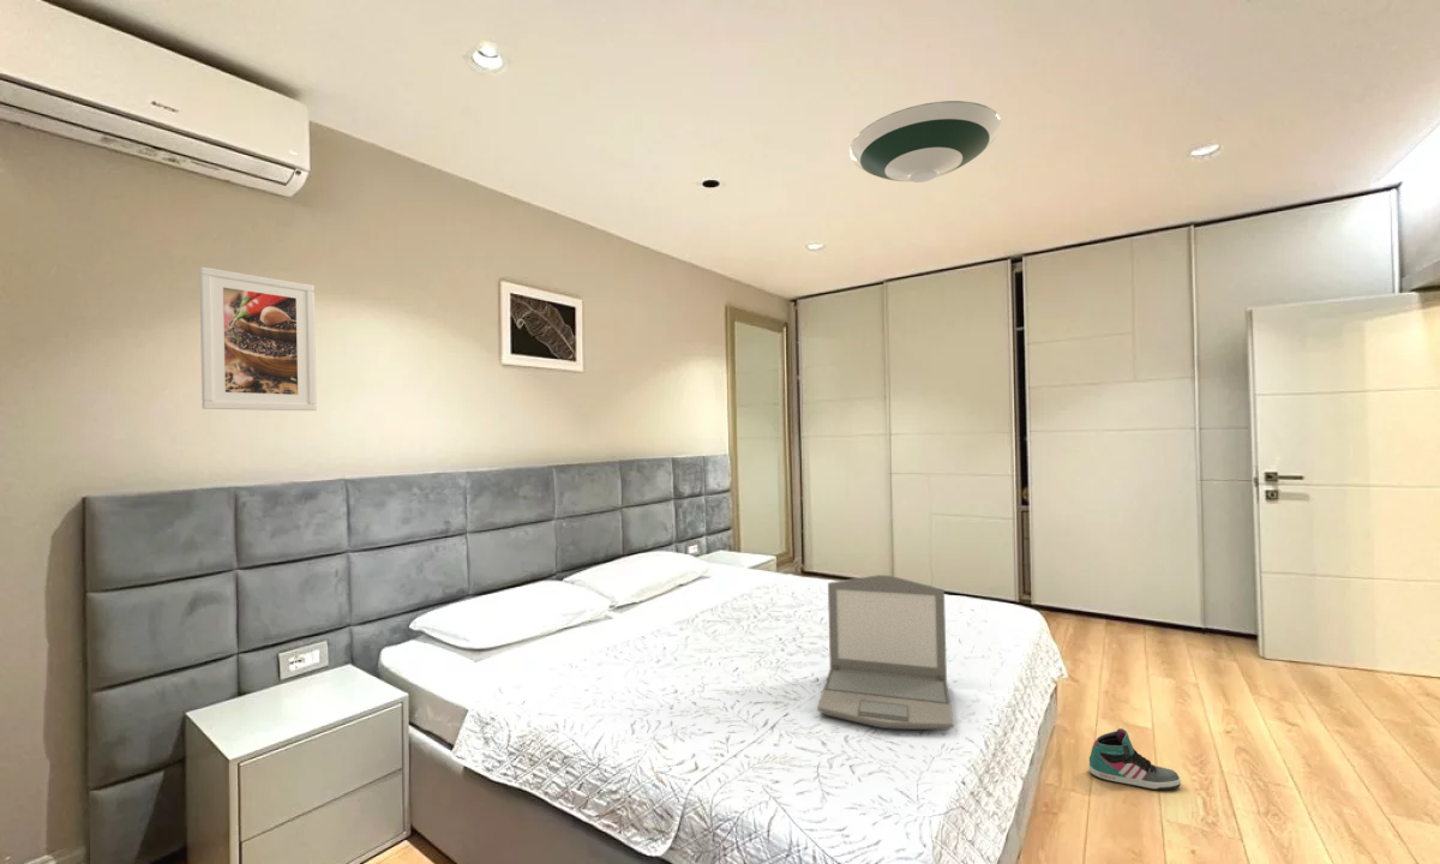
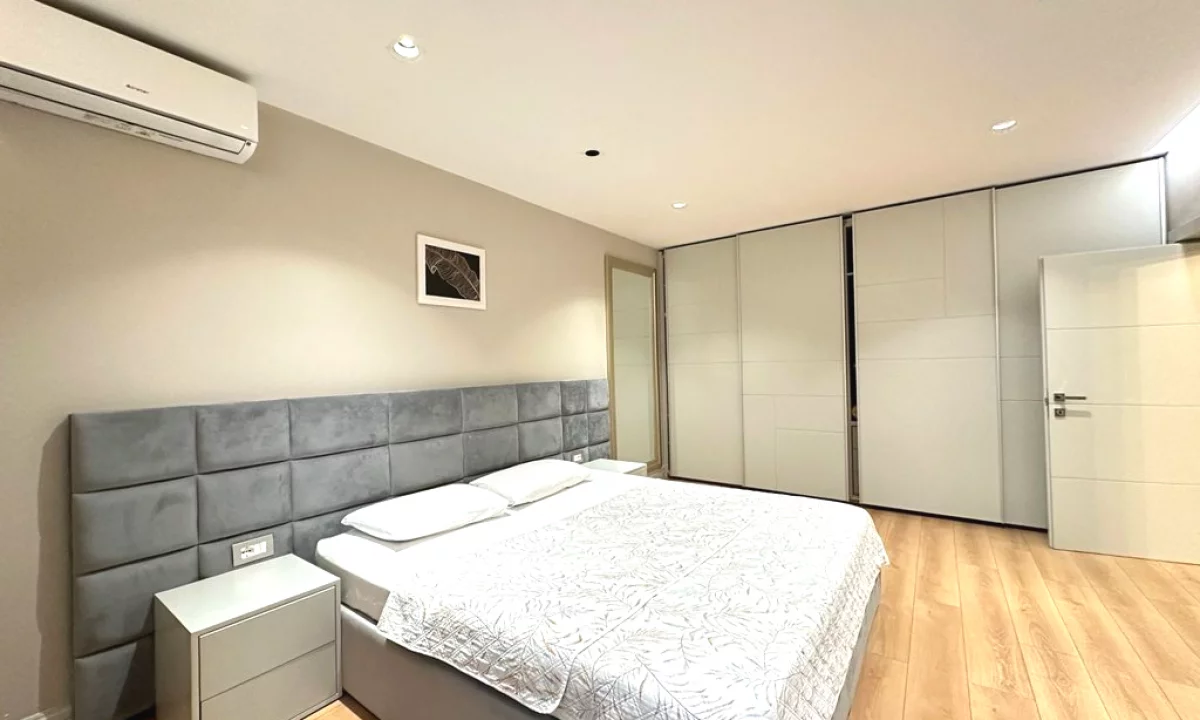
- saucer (922, 160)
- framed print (262, 343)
- laptop (883, 644)
- sneaker (1132, 755)
